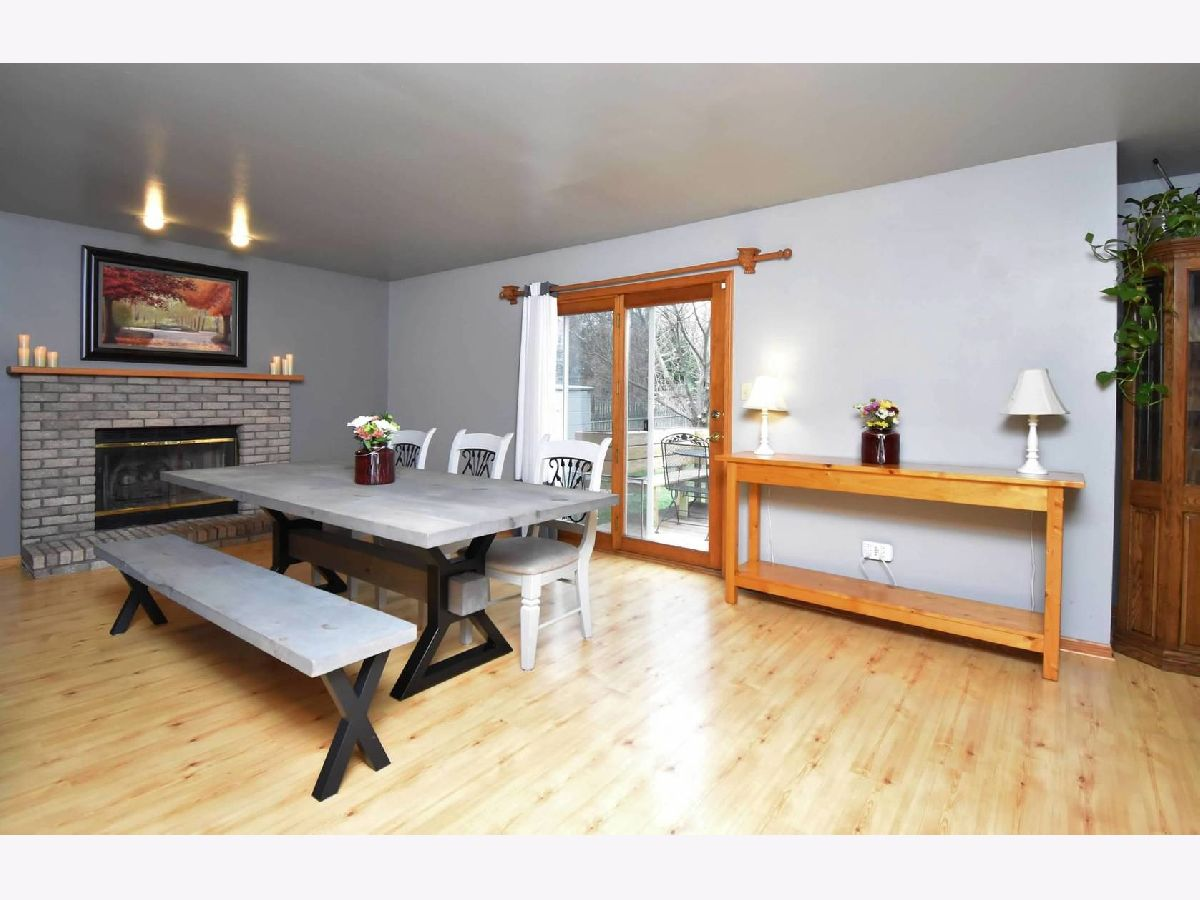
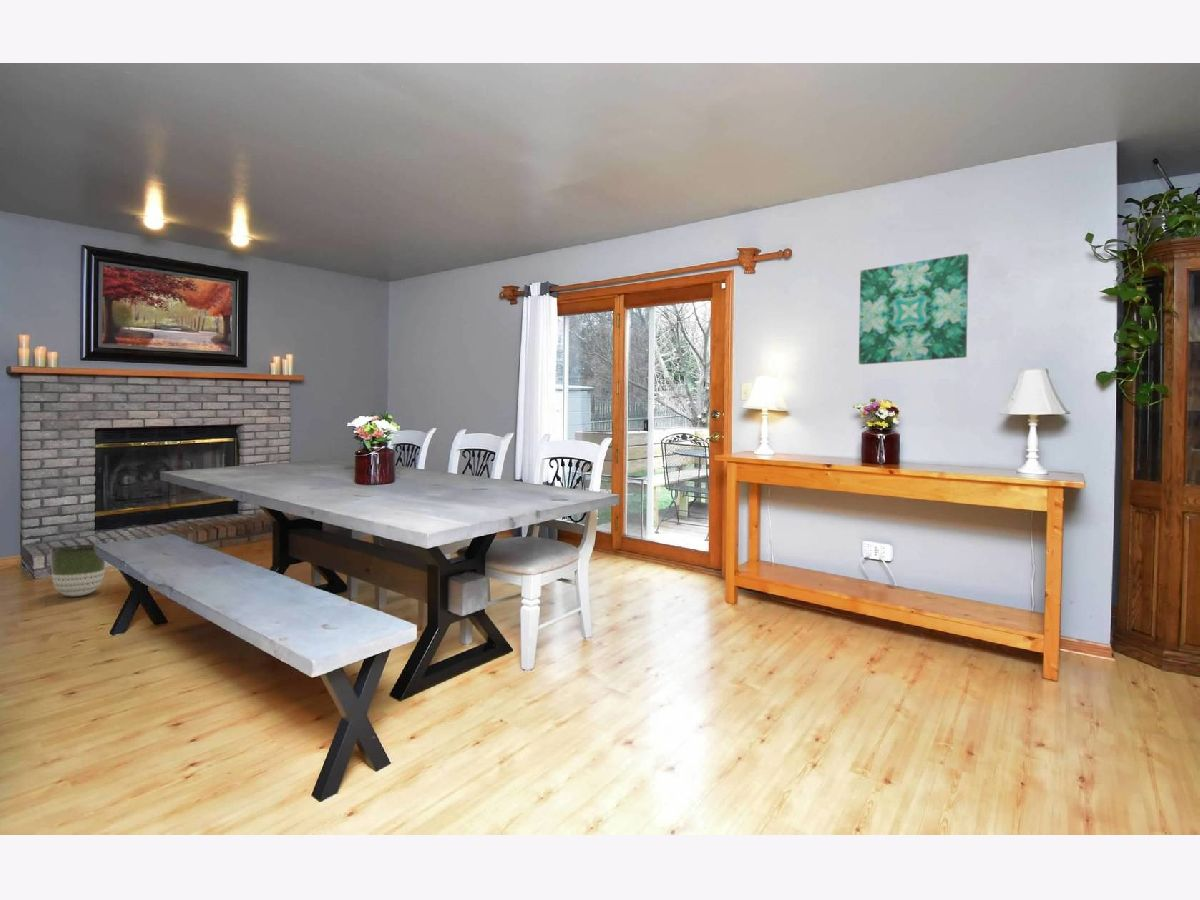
+ planter (78, 571)
+ wall art (911, 312)
